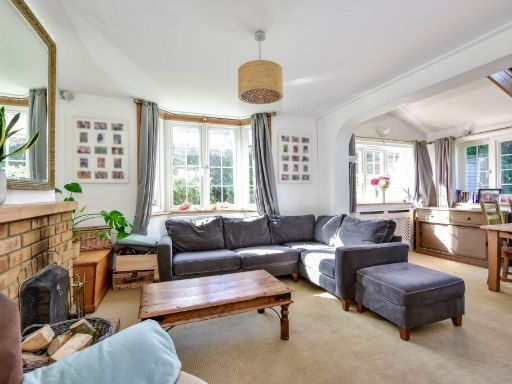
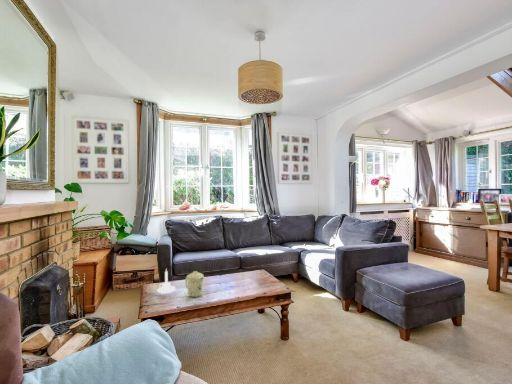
+ mug (194, 283)
+ candle holder (166, 279)
